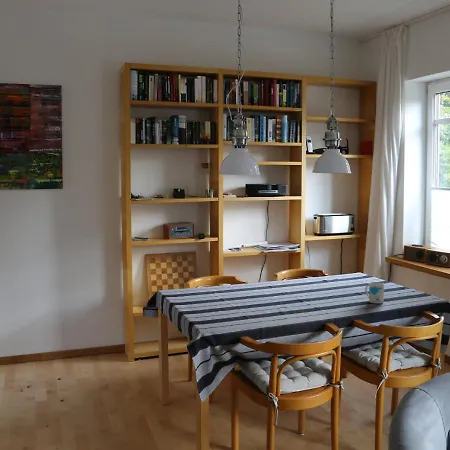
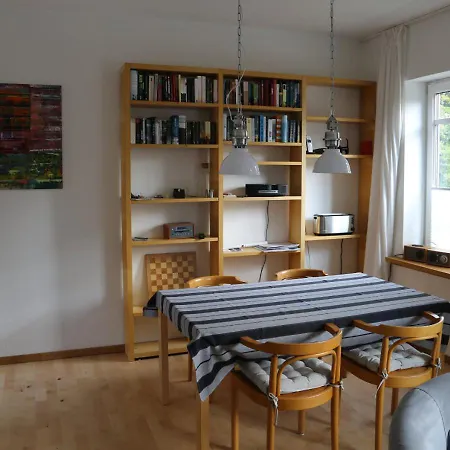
- mug (373, 292)
